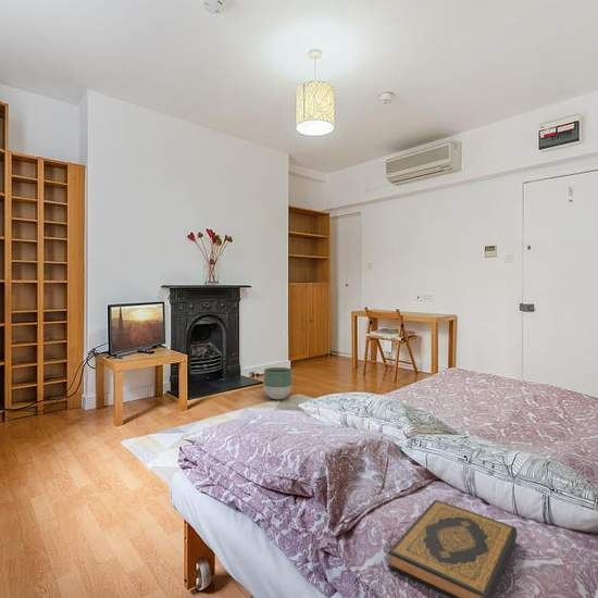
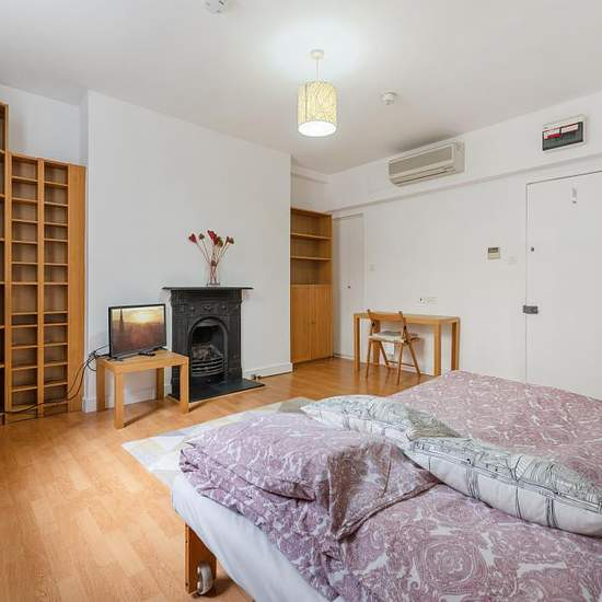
- planter (277, 384)
- hardback book (456, 546)
